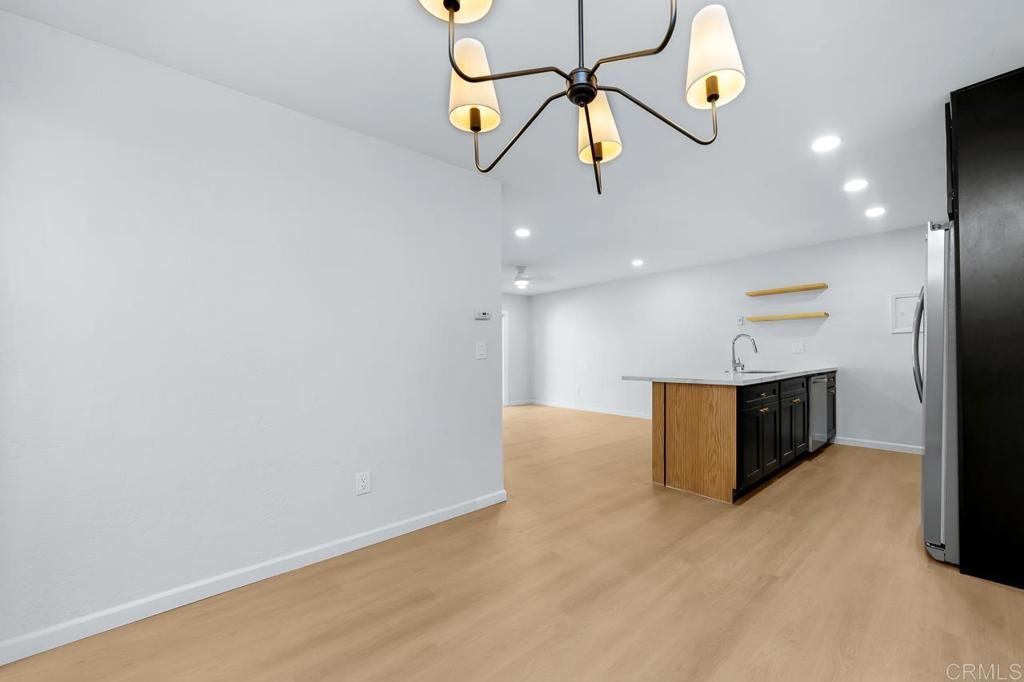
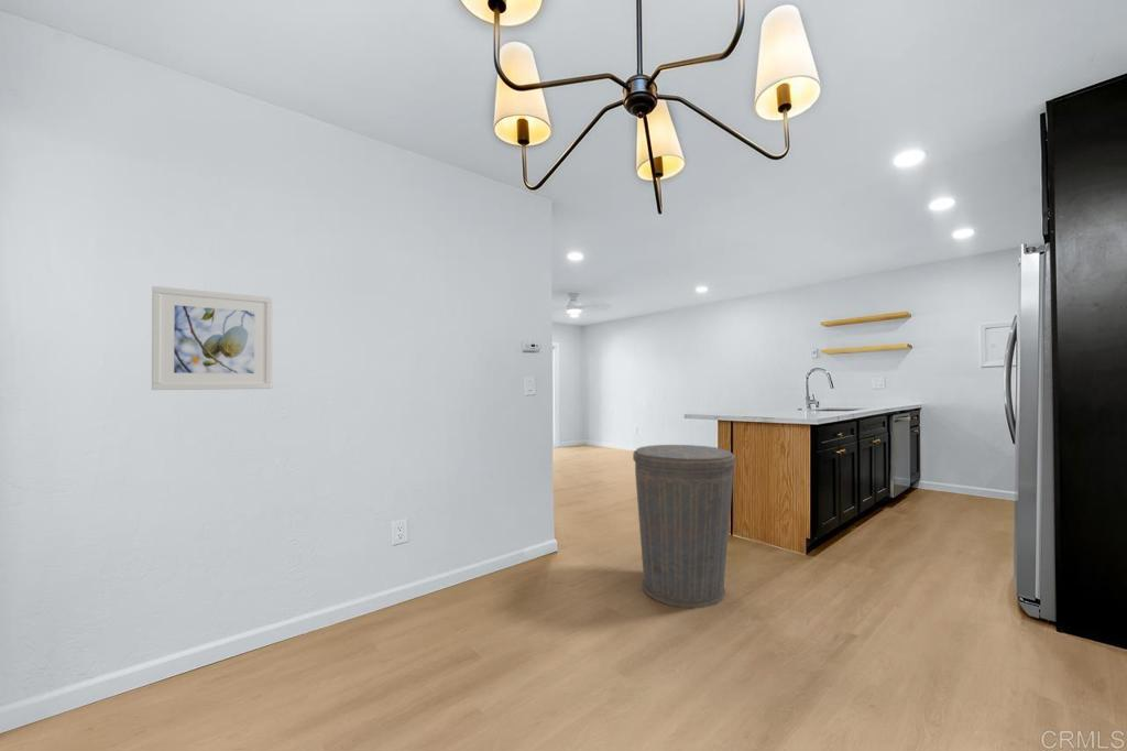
+ trash can (682, 520)
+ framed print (216, 340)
